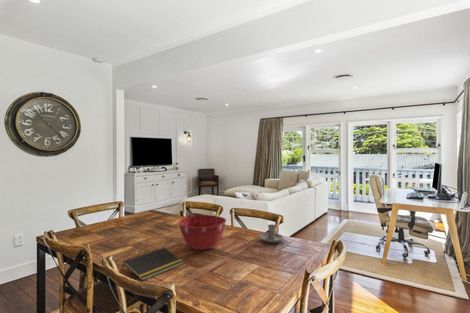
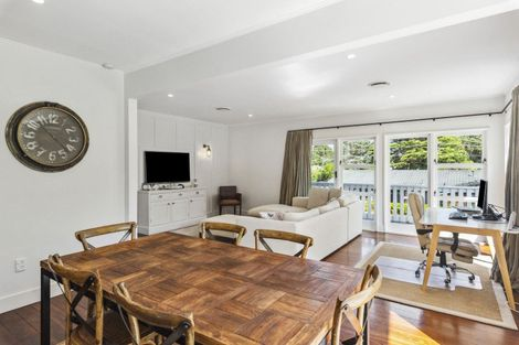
- notepad (154, 262)
- candle holder (272, 232)
- mixing bowl (202, 233)
